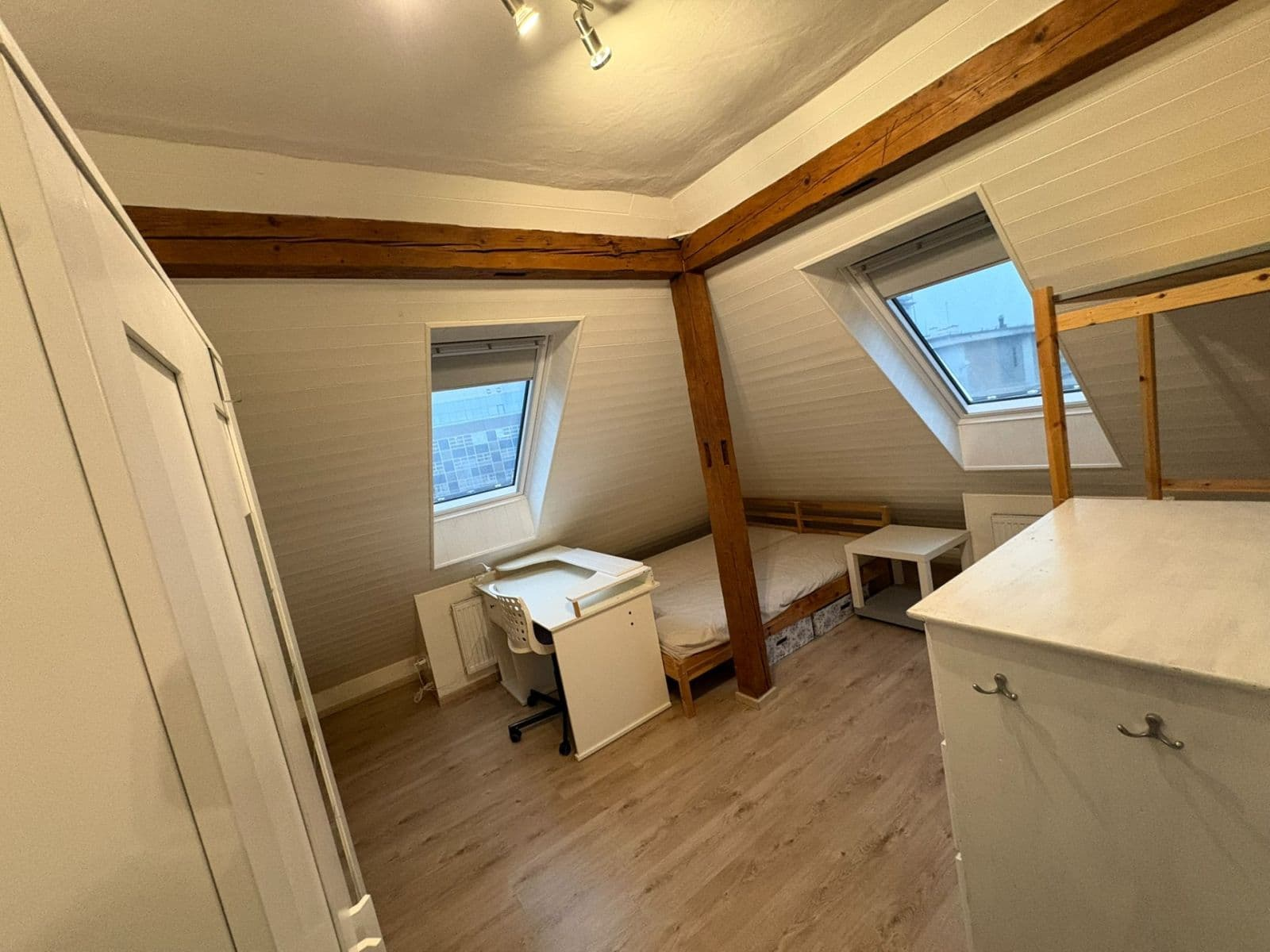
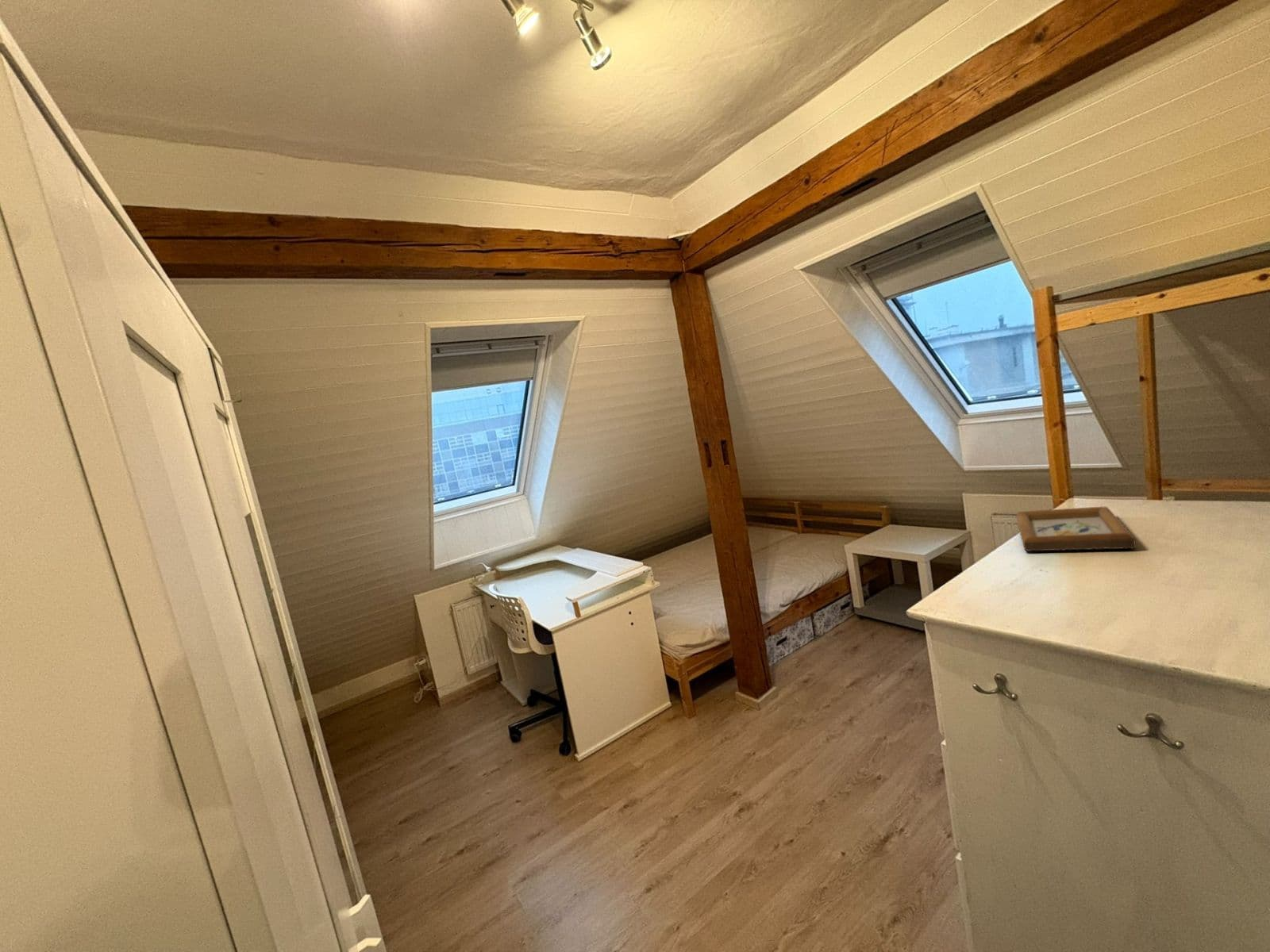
+ picture frame (1068, 527)
